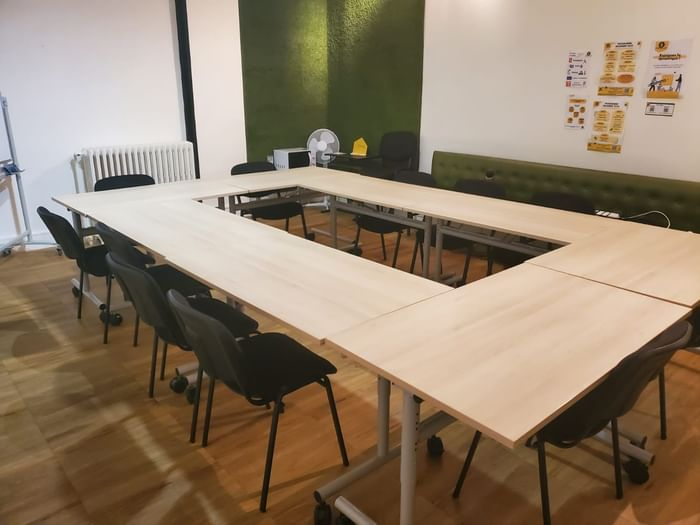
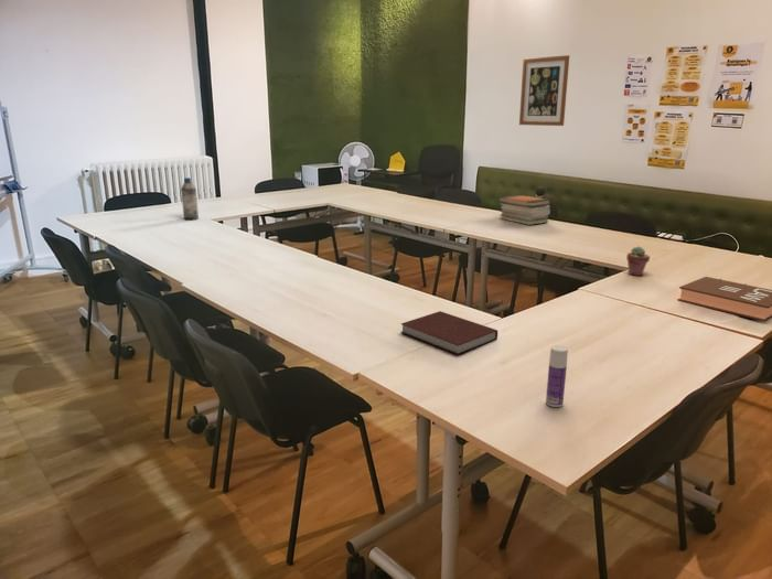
+ book stack (524, 210)
+ book (733, 297)
+ bottle (556, 375)
+ potted succulent (637, 260)
+ notebook (448, 331)
+ wall art (543, 92)
+ water bottle (189, 199)
